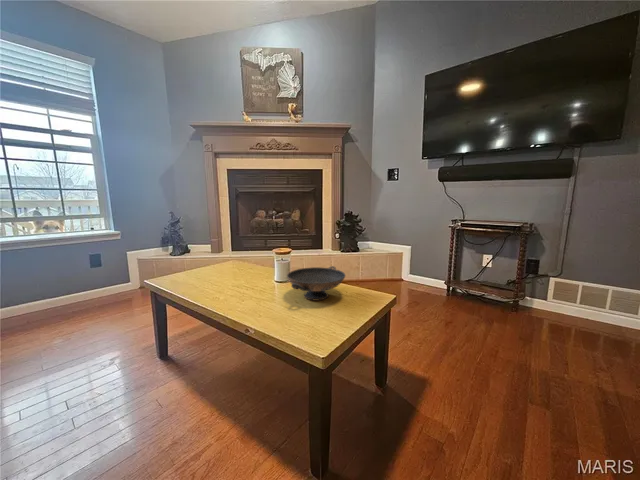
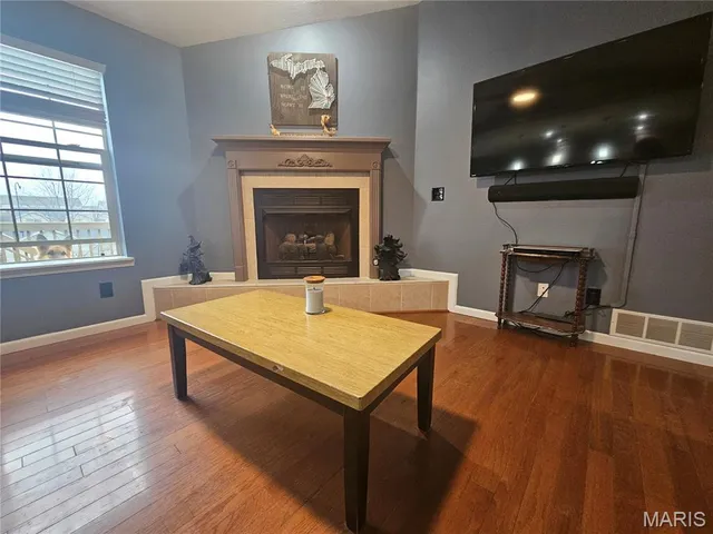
- decorative bowl (316, 285)
